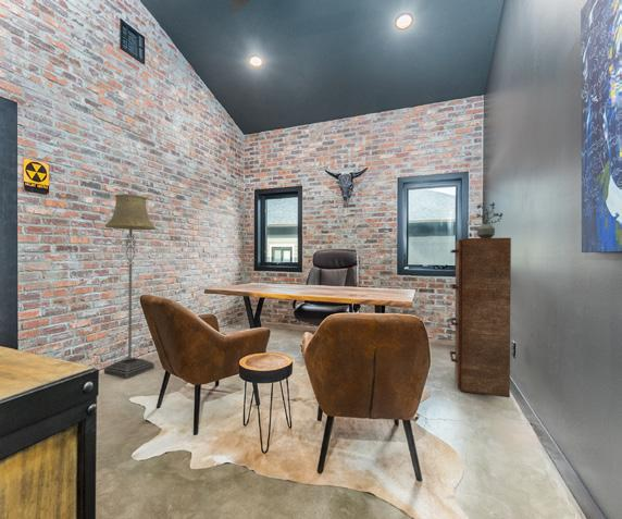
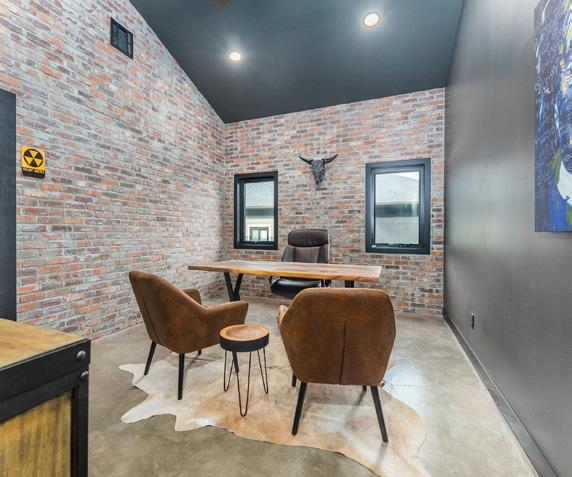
- floor lamp (130, 284)
- filing cabinet (477, 312)
- potted plant (488, 220)
